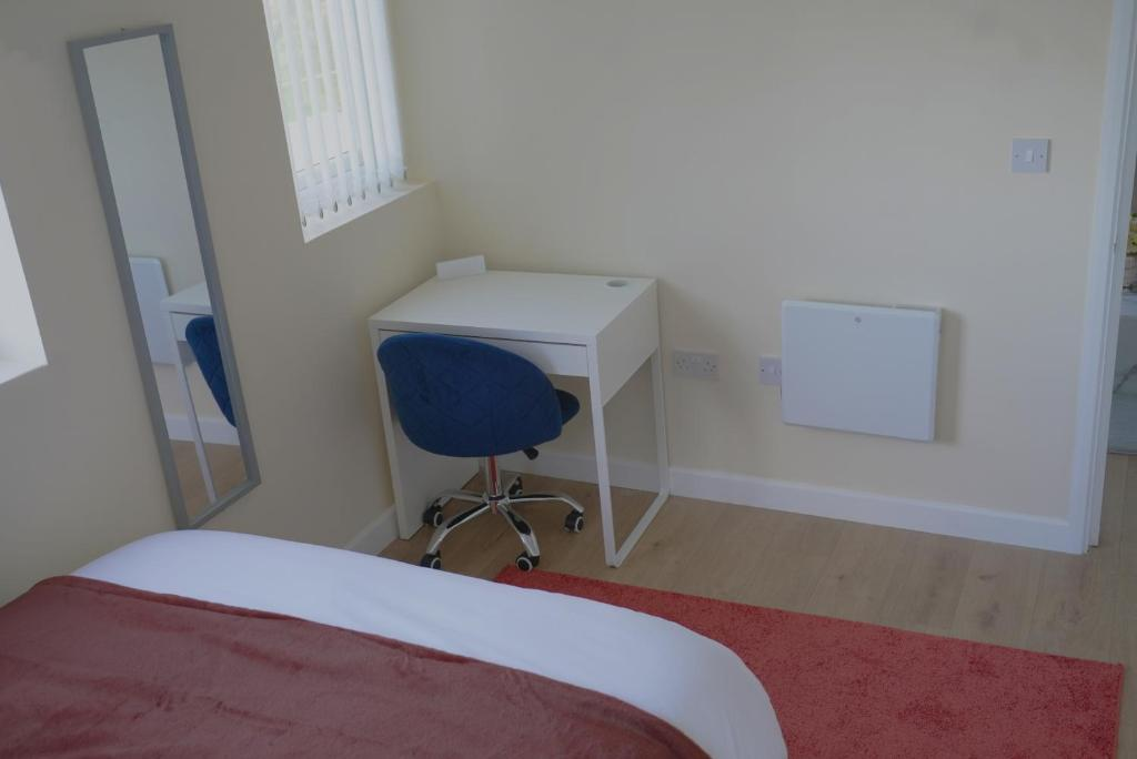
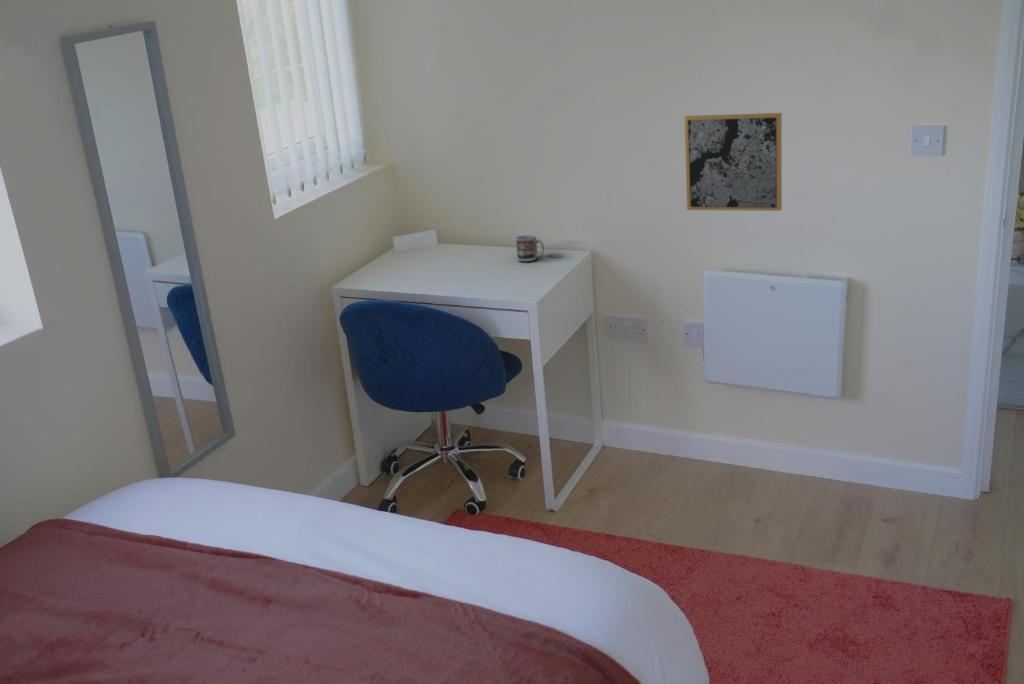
+ cup (530, 248)
+ wall art (733, 162)
